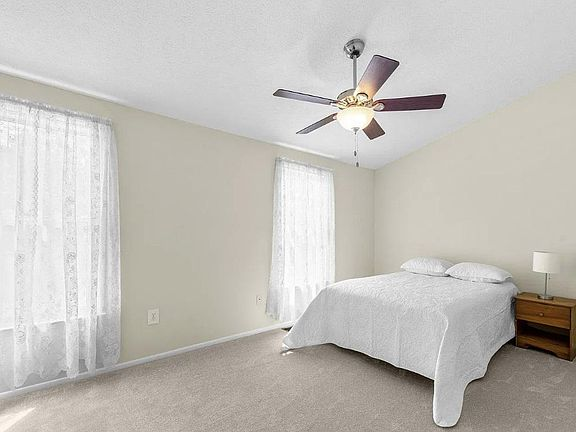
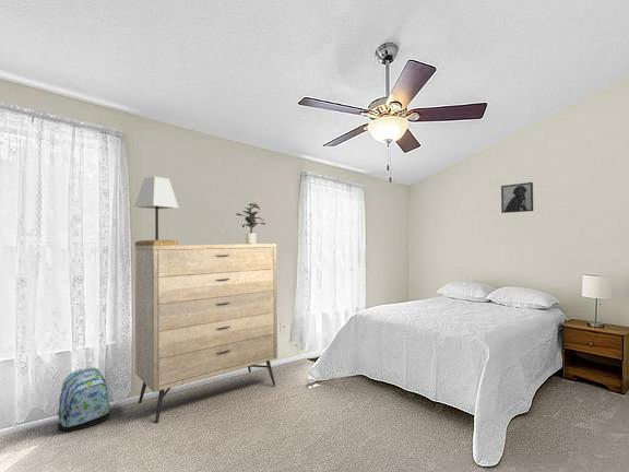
+ backpack (85, 397)
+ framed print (517, 198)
+ dresser (210, 318)
+ lamp (156, 211)
+ potted plant (251, 223)
